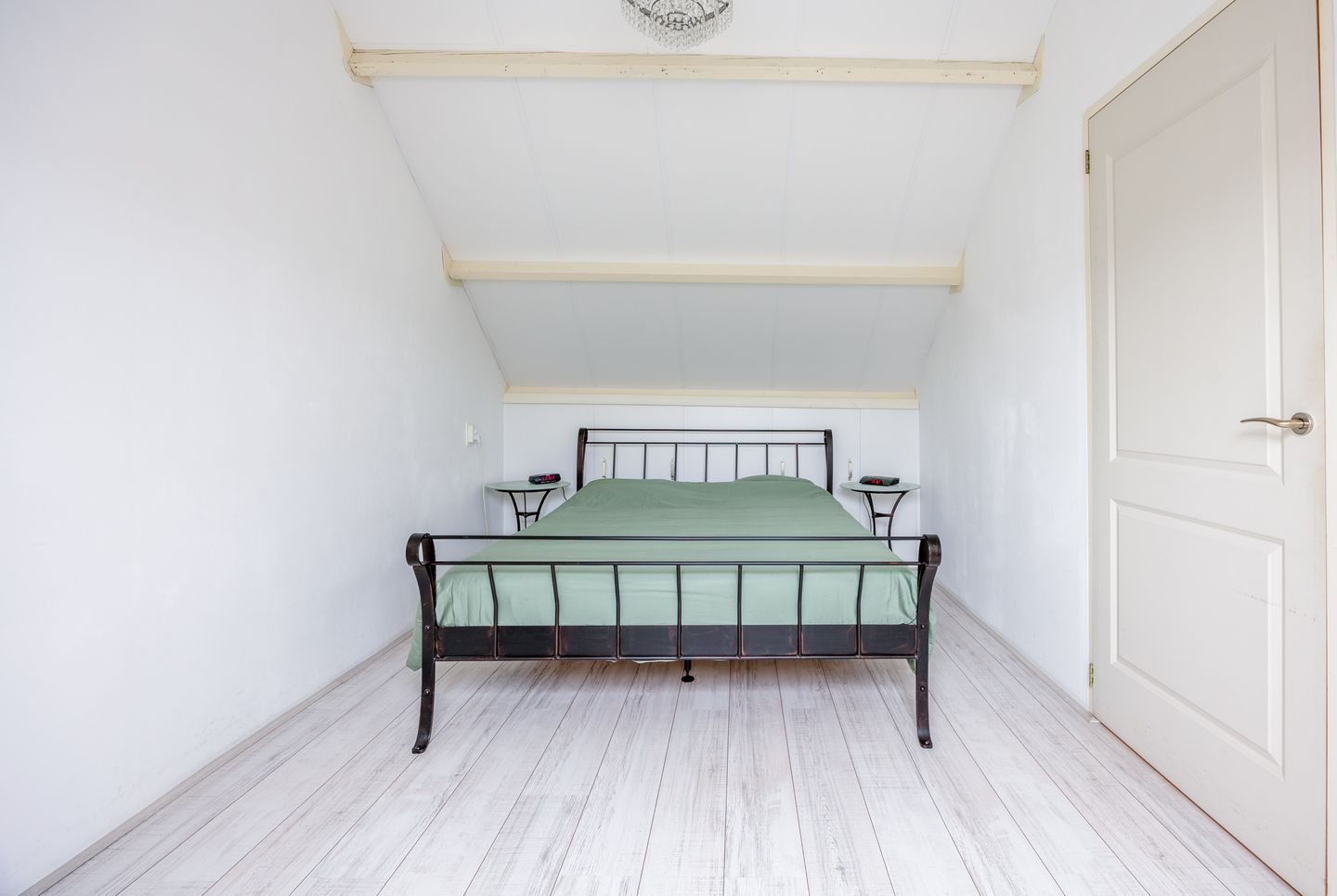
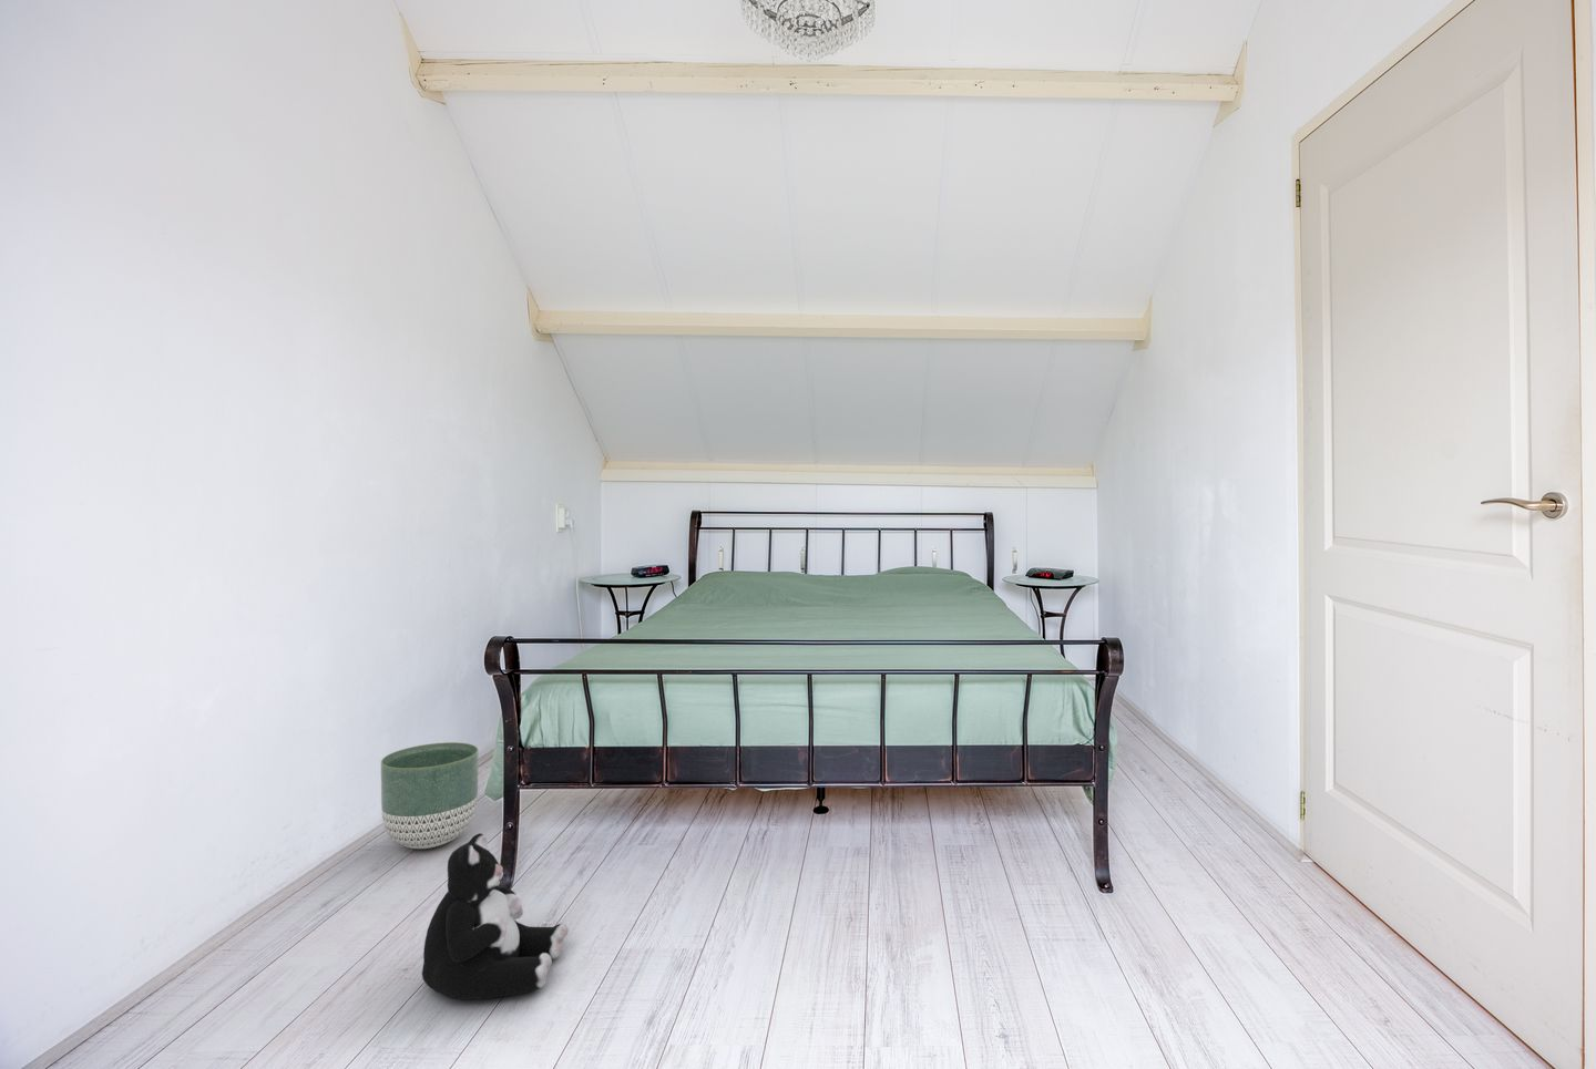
+ plush toy (492, 908)
+ planter (430, 798)
